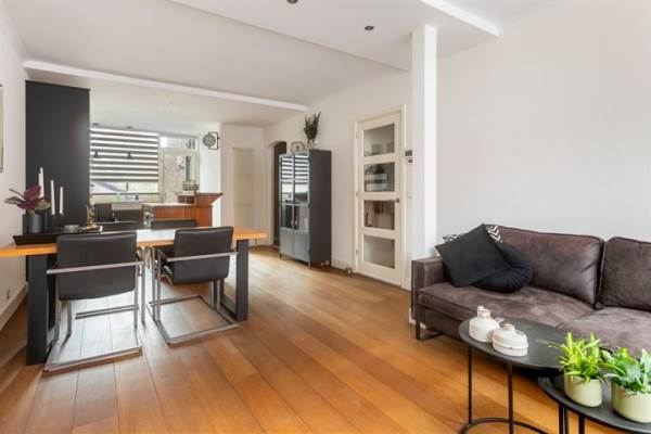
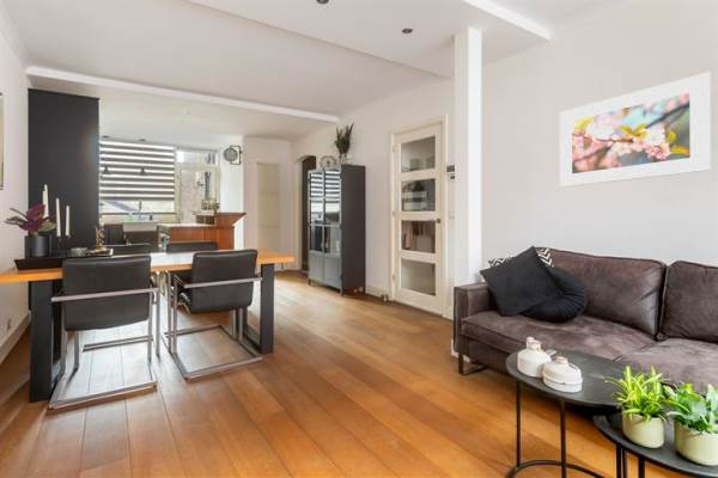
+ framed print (625, 137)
